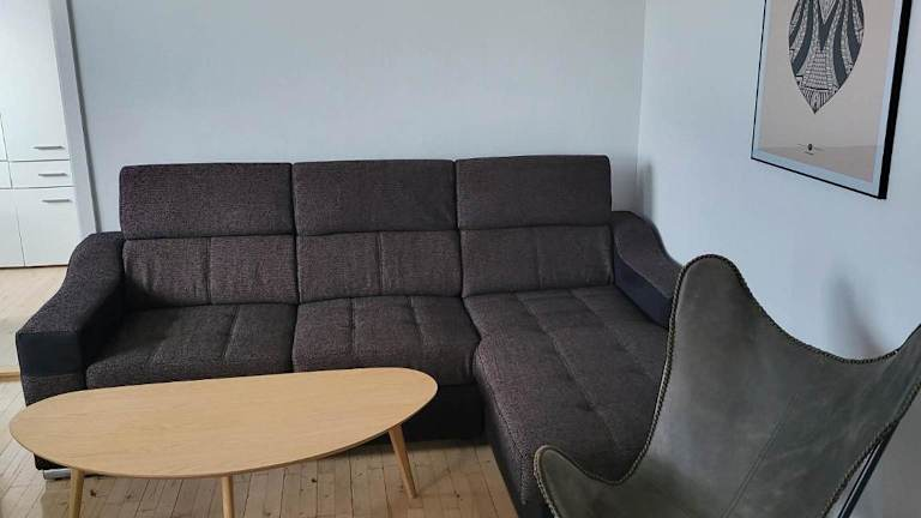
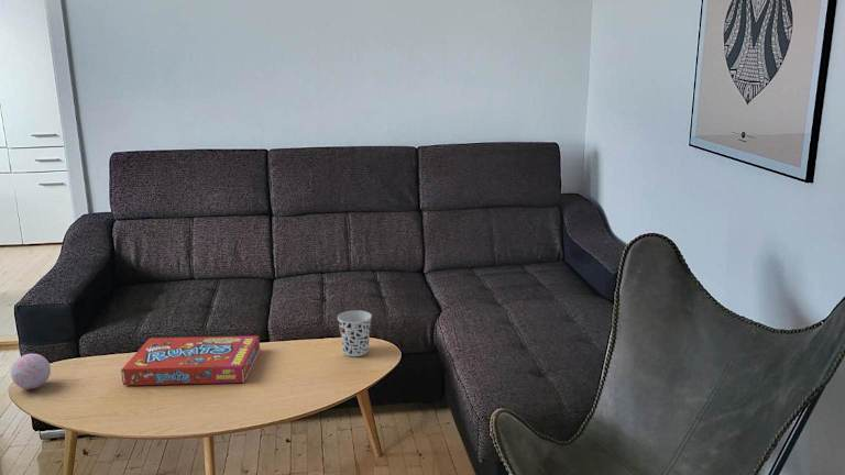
+ decorative ball (31, 371)
+ snack box (194, 358)
+ cup (354, 333)
